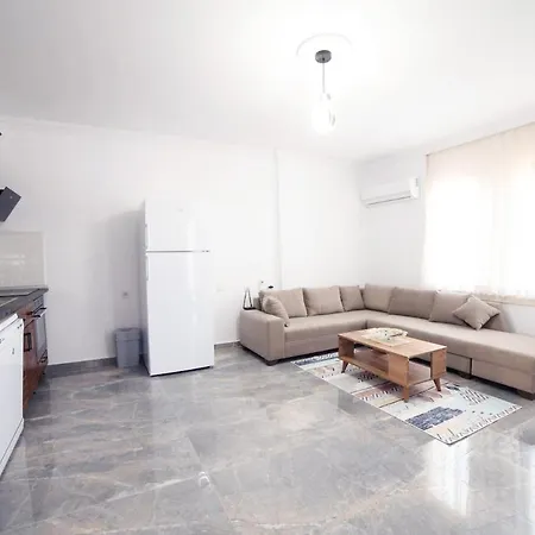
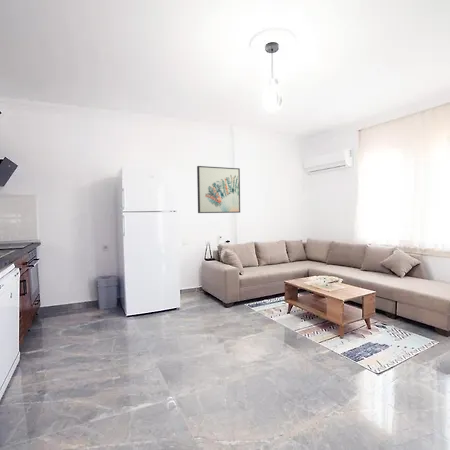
+ wall art (219, 190)
